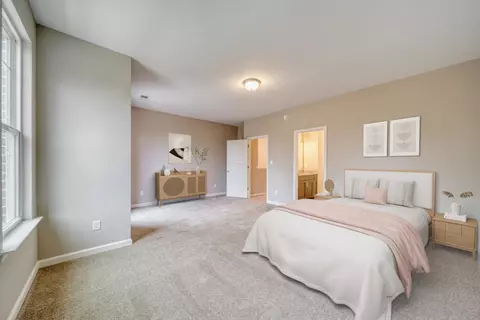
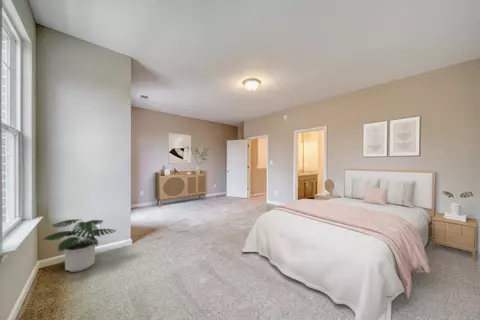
+ potted plant (82, 243)
